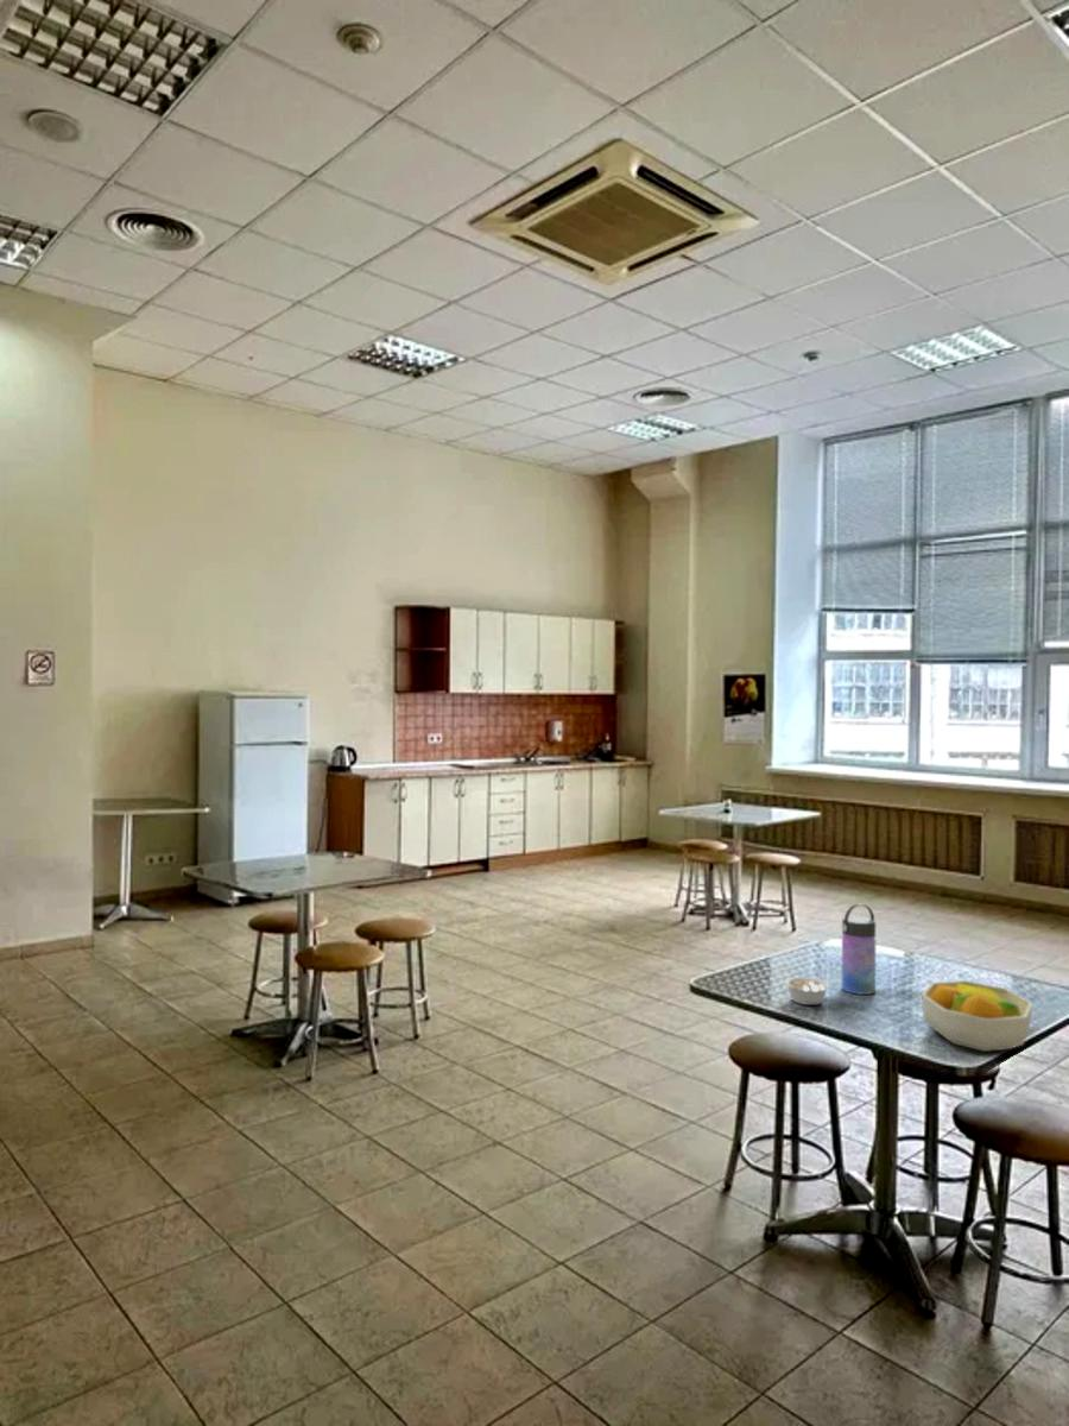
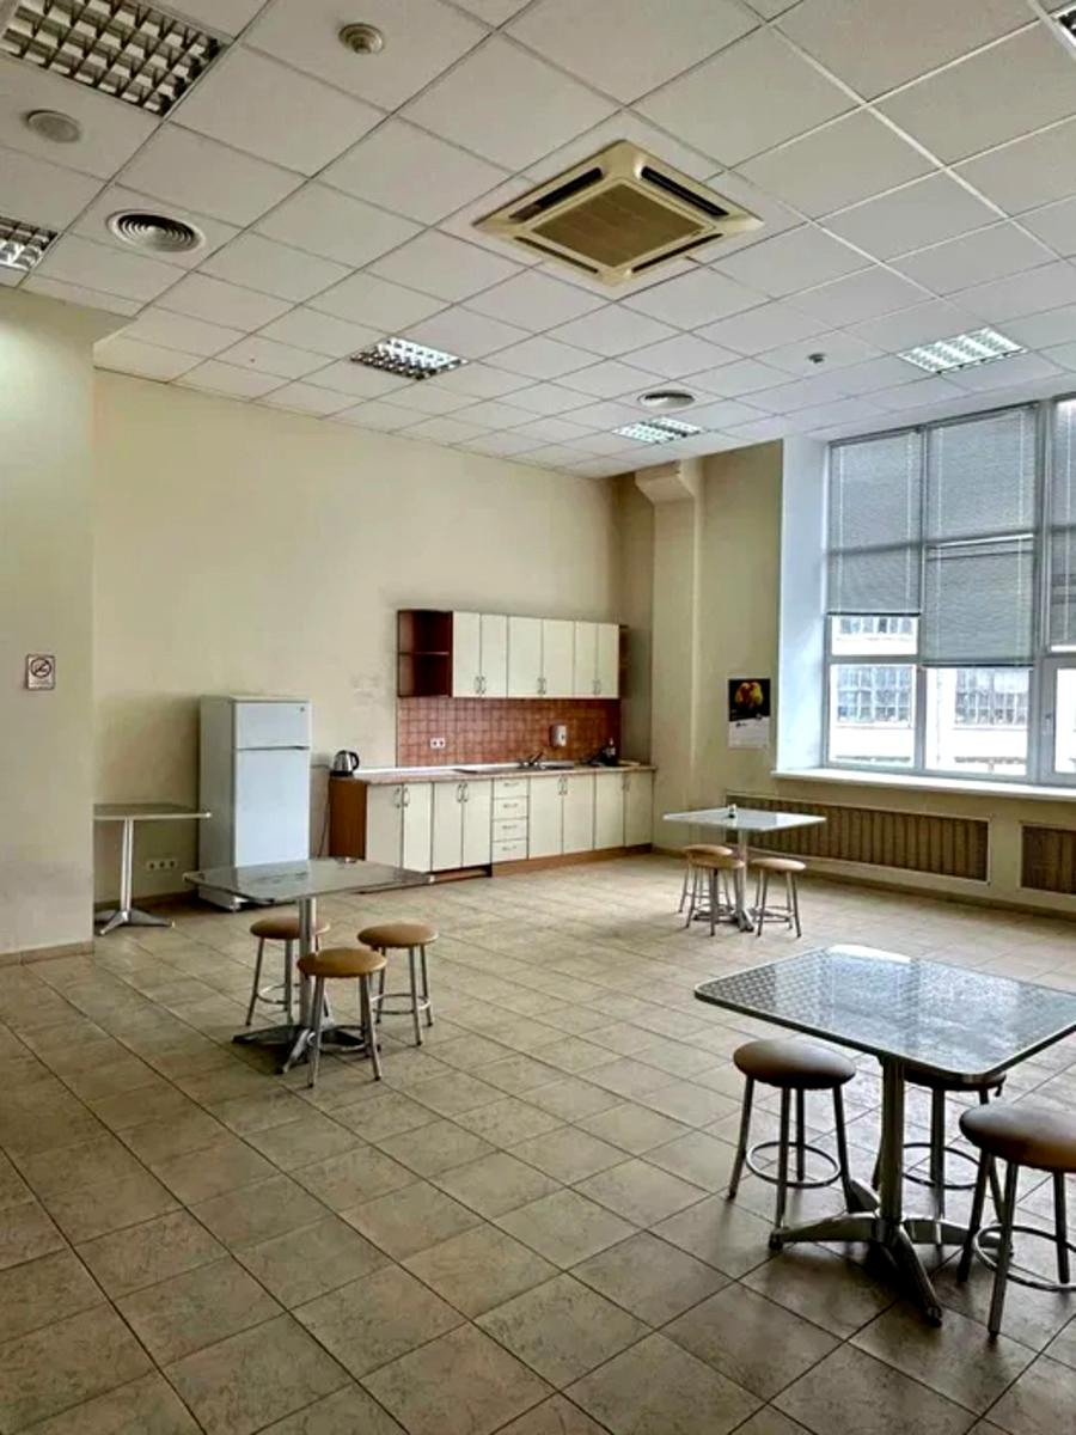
- legume (807, 990)
- fruit bowl (975, 1008)
- water bottle (858, 946)
